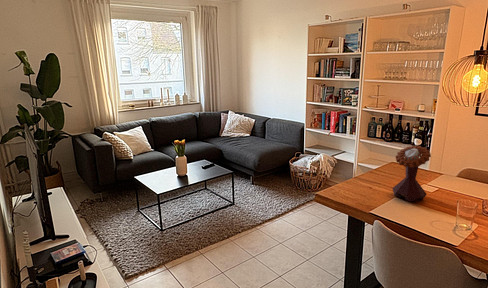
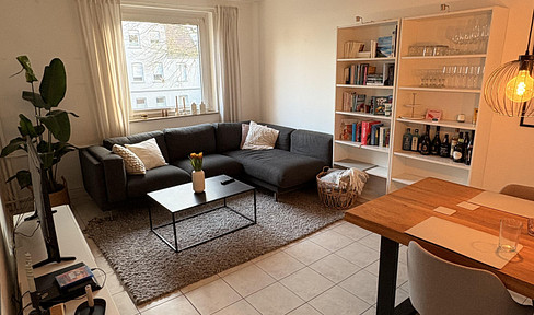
- mushroom (411, 172)
